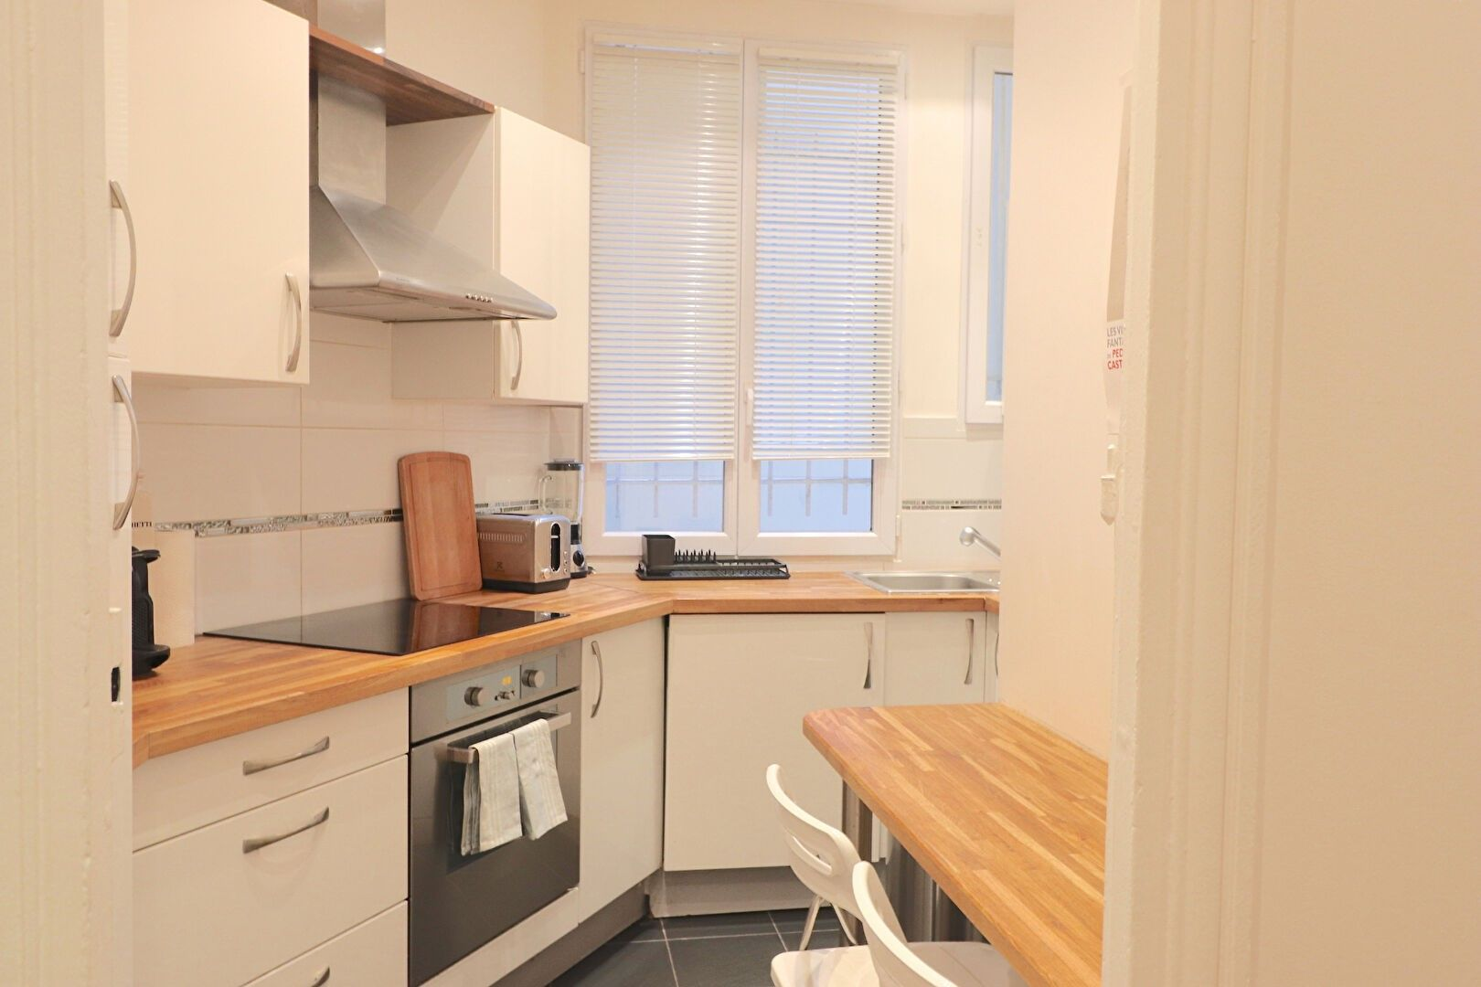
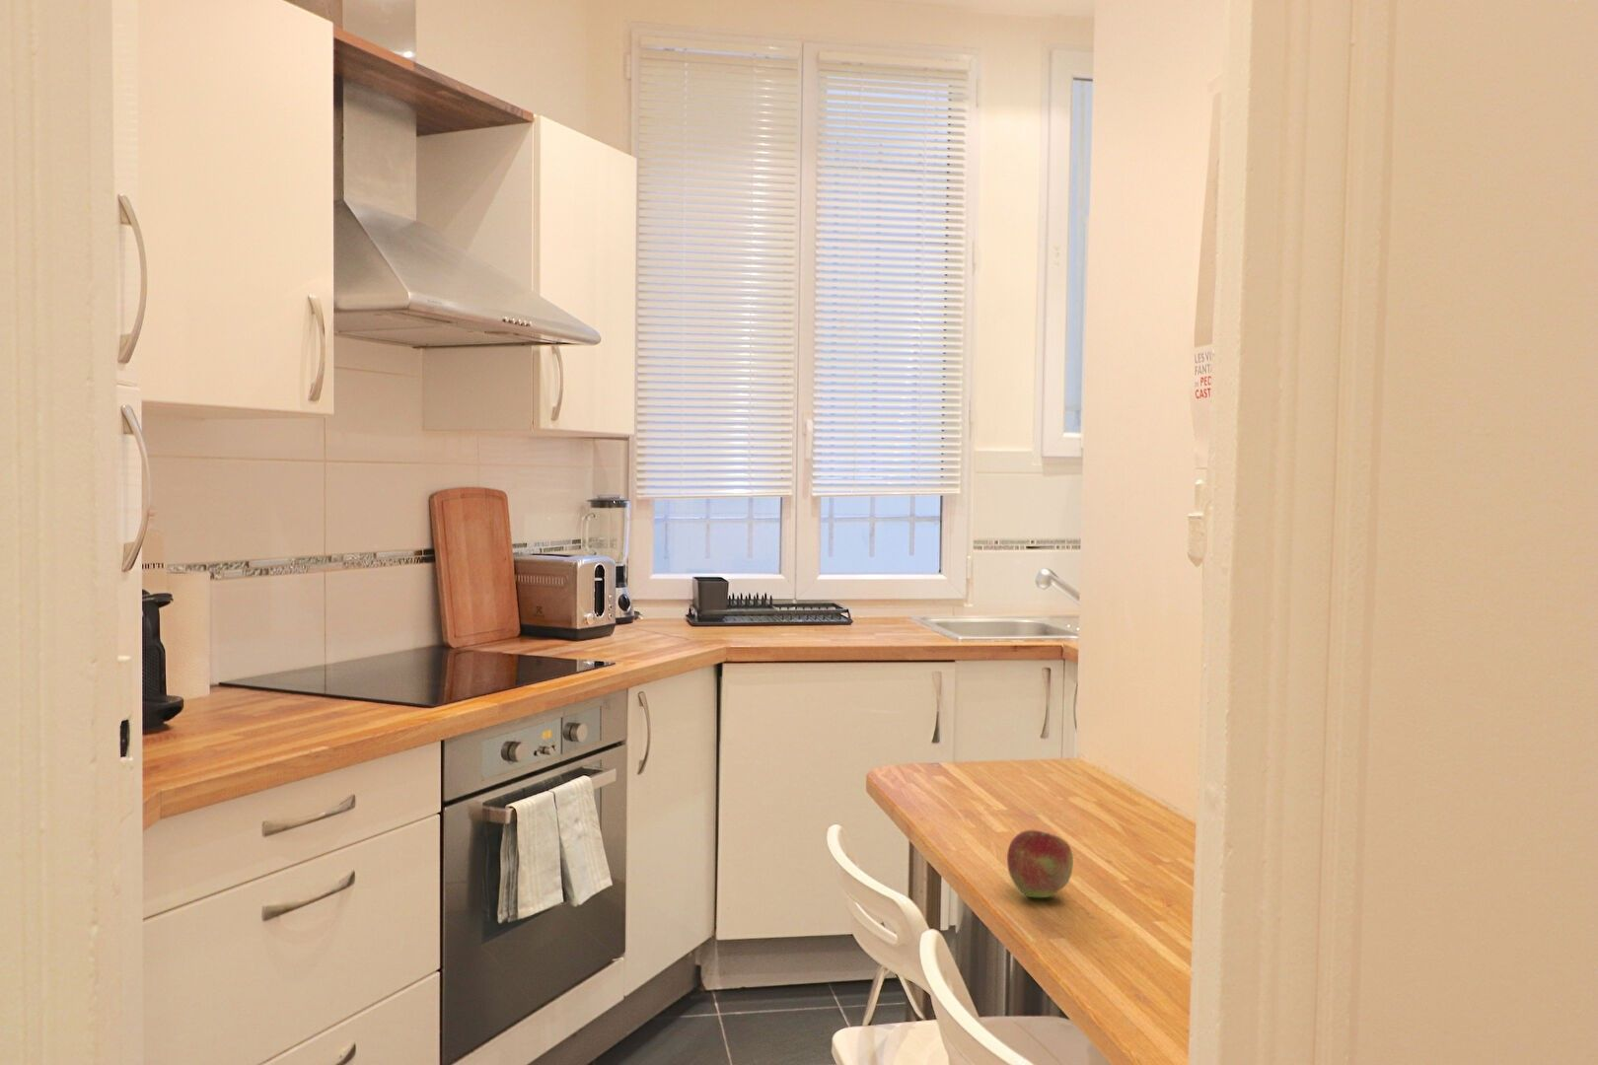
+ fruit (1039, 862)
